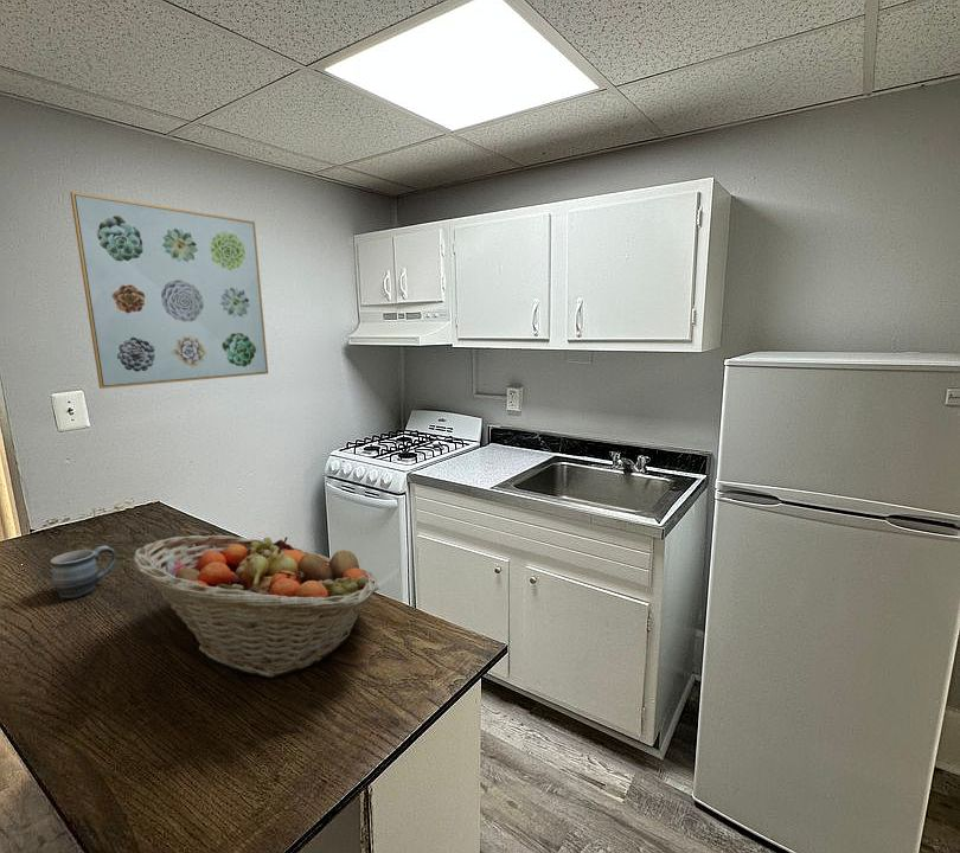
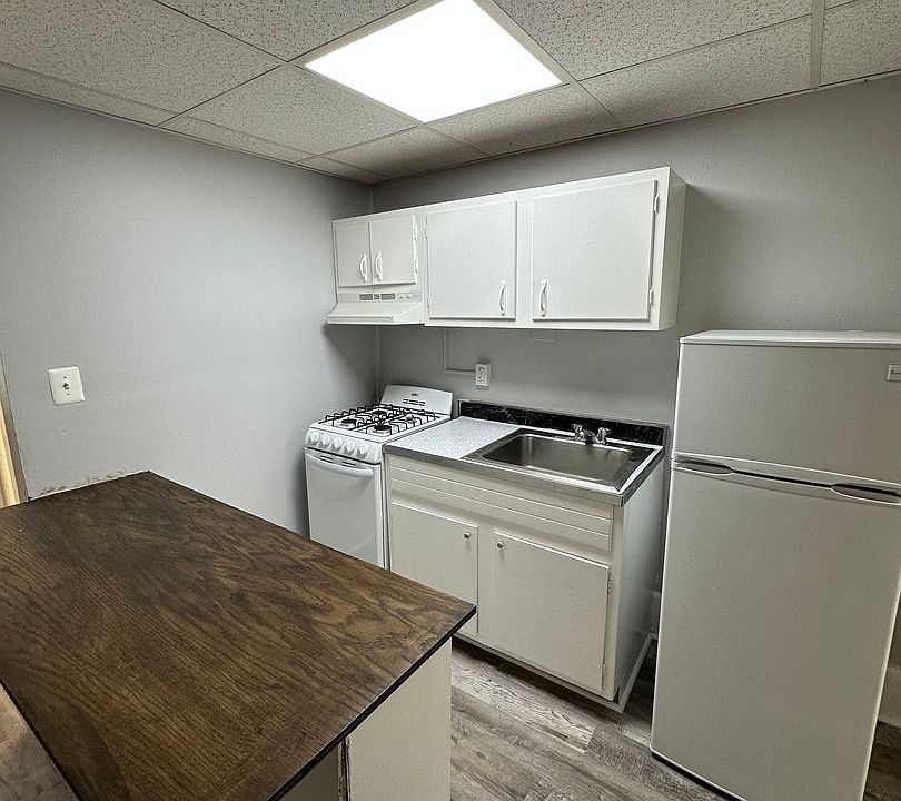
- fruit basket (262, 584)
- wall art (184, 296)
- mug (83, 570)
